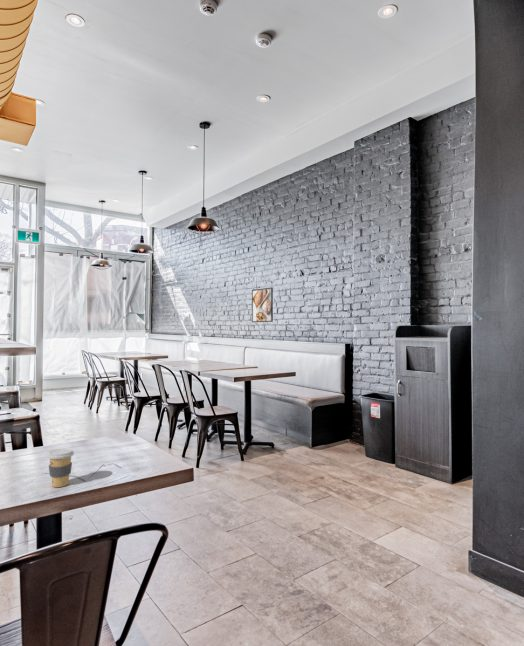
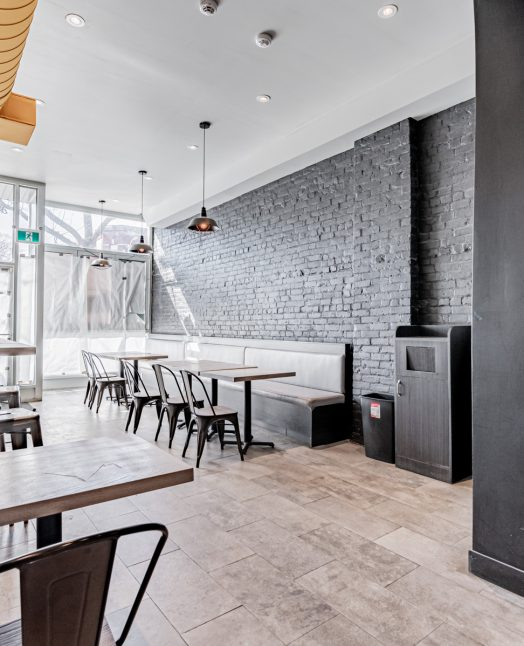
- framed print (262, 305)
- coffee cup (60, 468)
